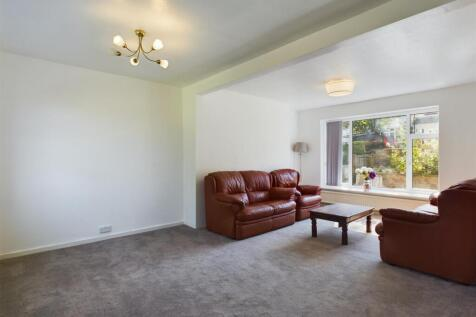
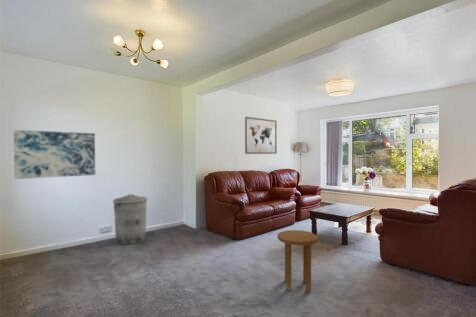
+ trash can (130, 217)
+ wall art (261, 136)
+ side table (303, 260)
+ wall art (57, 154)
